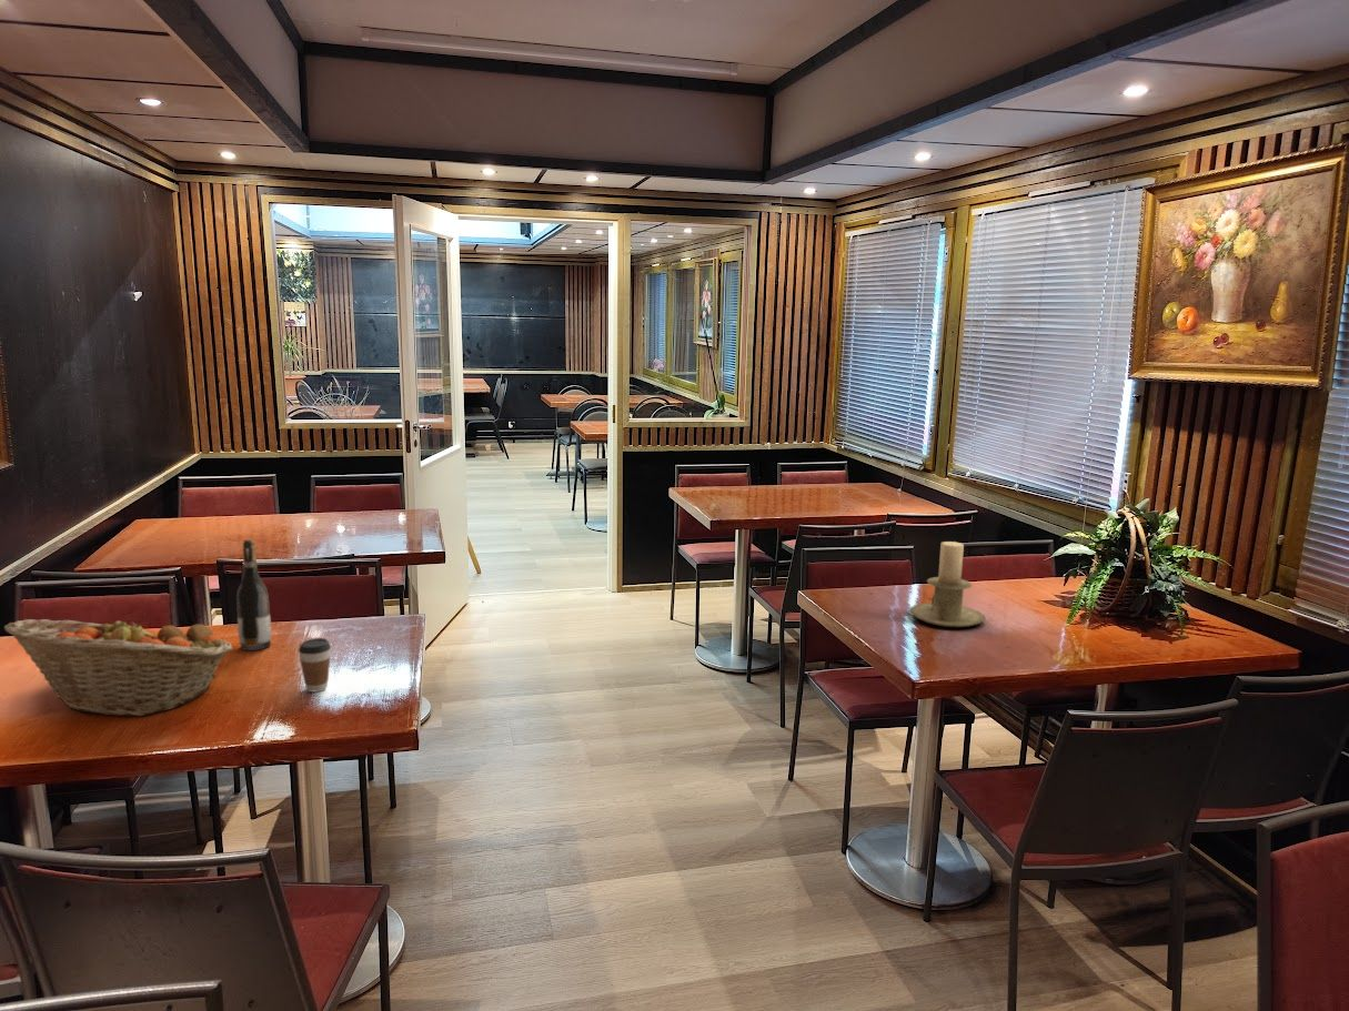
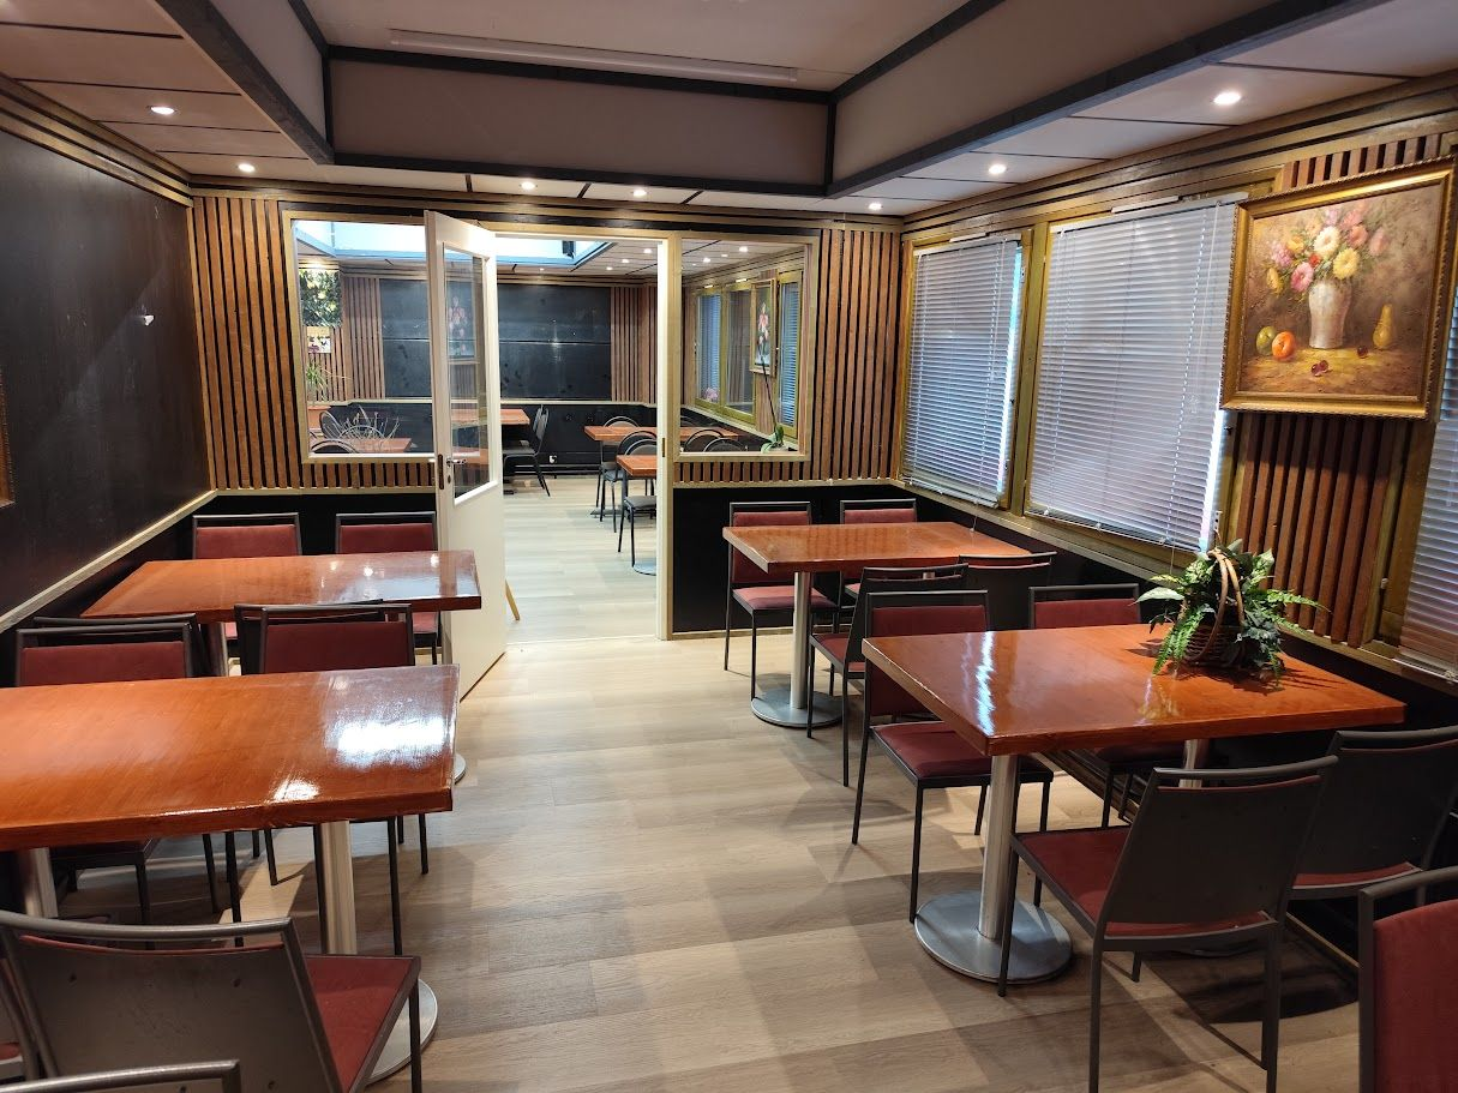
- candle holder (949, 580)
- fruit basket (123, 653)
- wine bottle (252, 594)
- coffee cup (315, 665)
